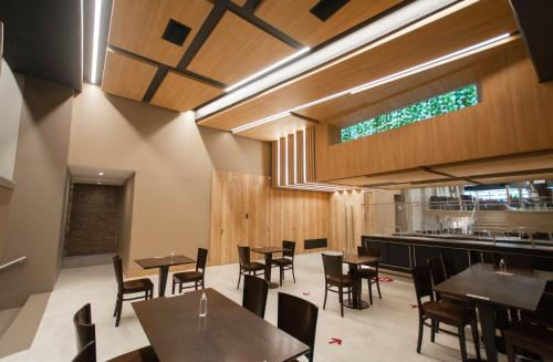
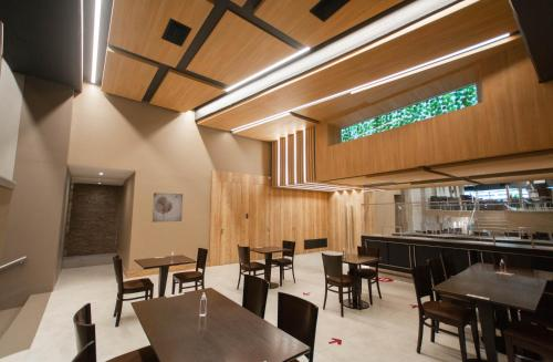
+ wall art (168, 207)
